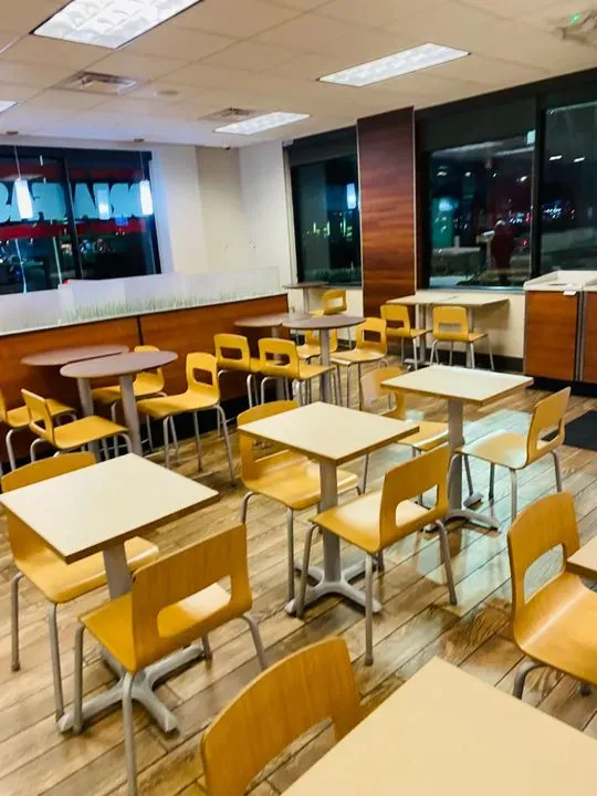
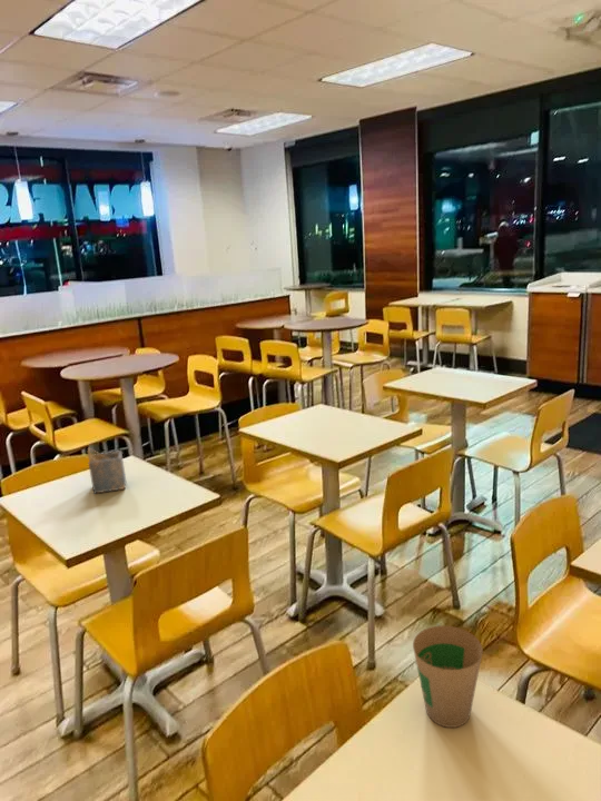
+ napkin holder (106, 466)
+ paper cup (447, 679)
